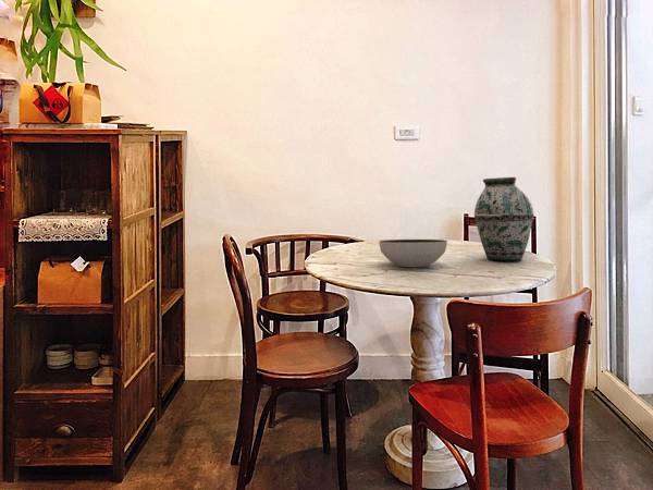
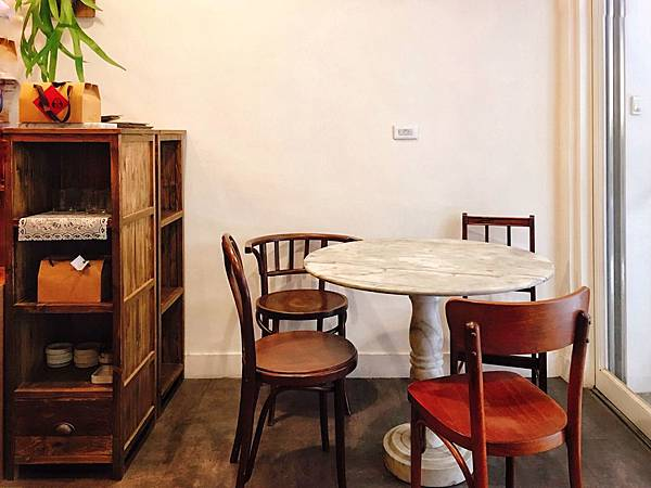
- soup bowl (412, 253)
- vase (503, 218)
